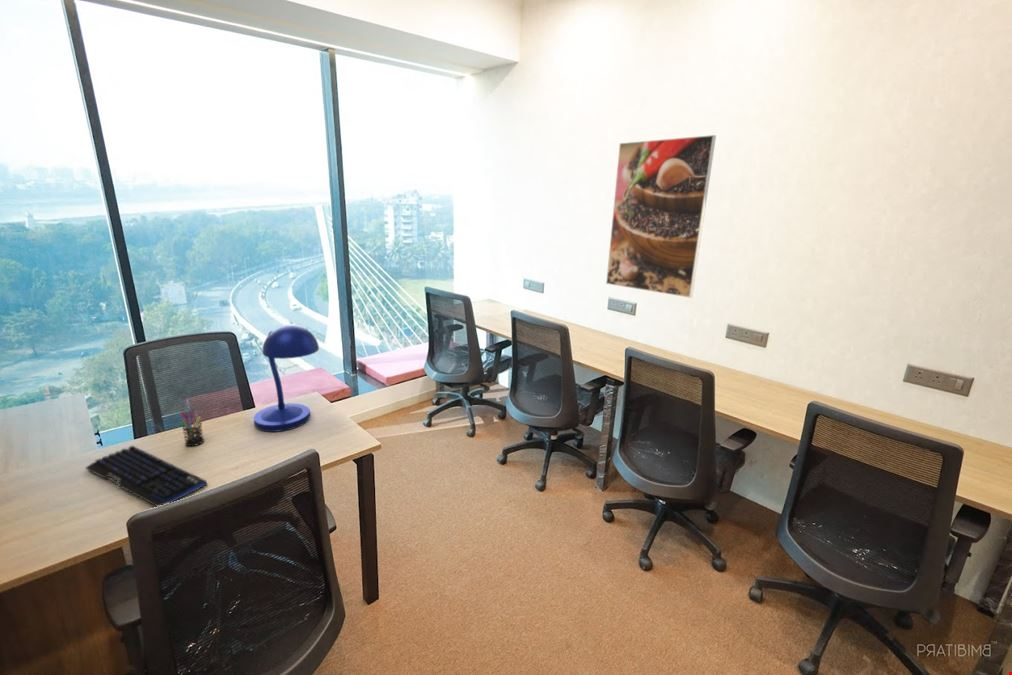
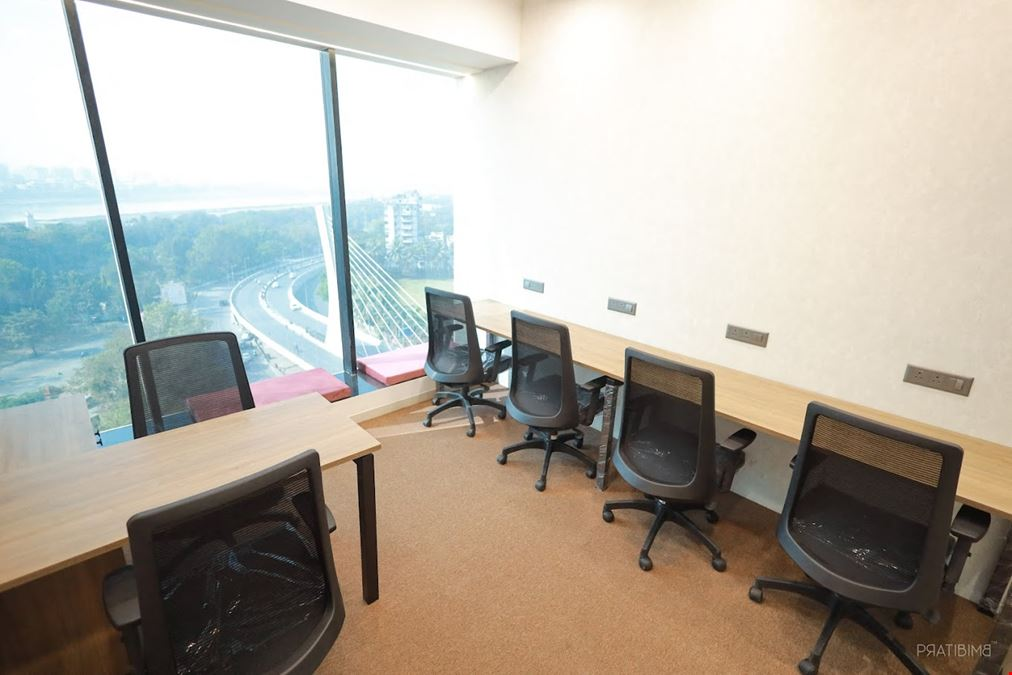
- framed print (654, 218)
- keyboard (144, 473)
- pen holder (190, 428)
- desk lamp (279, 377)
